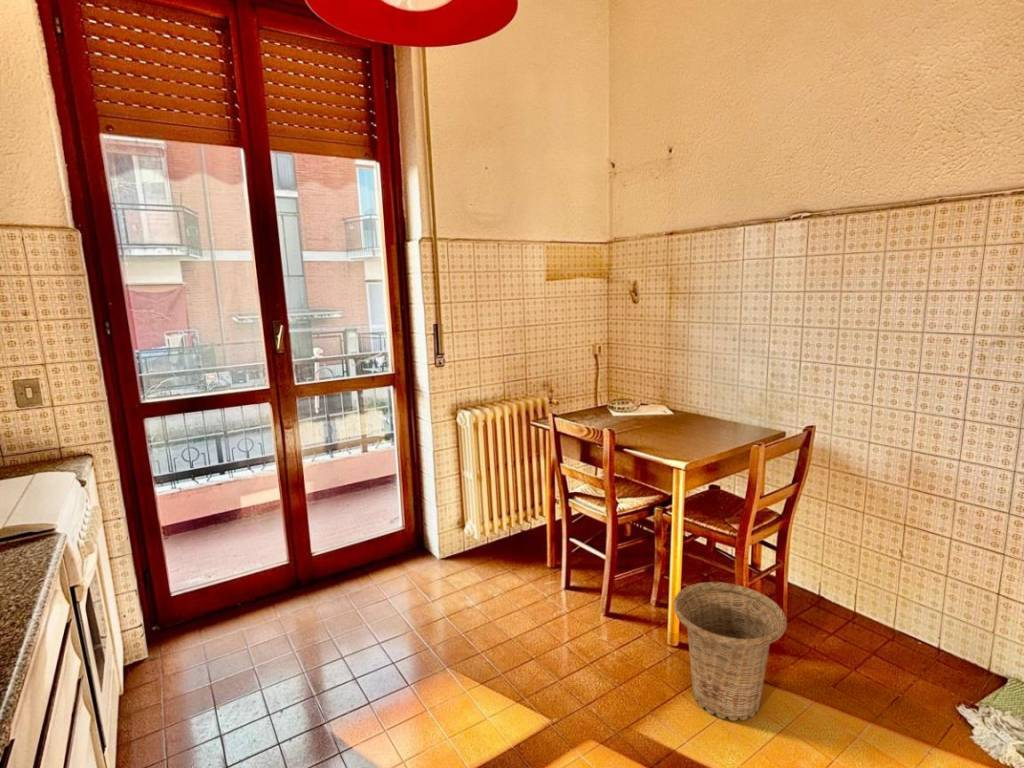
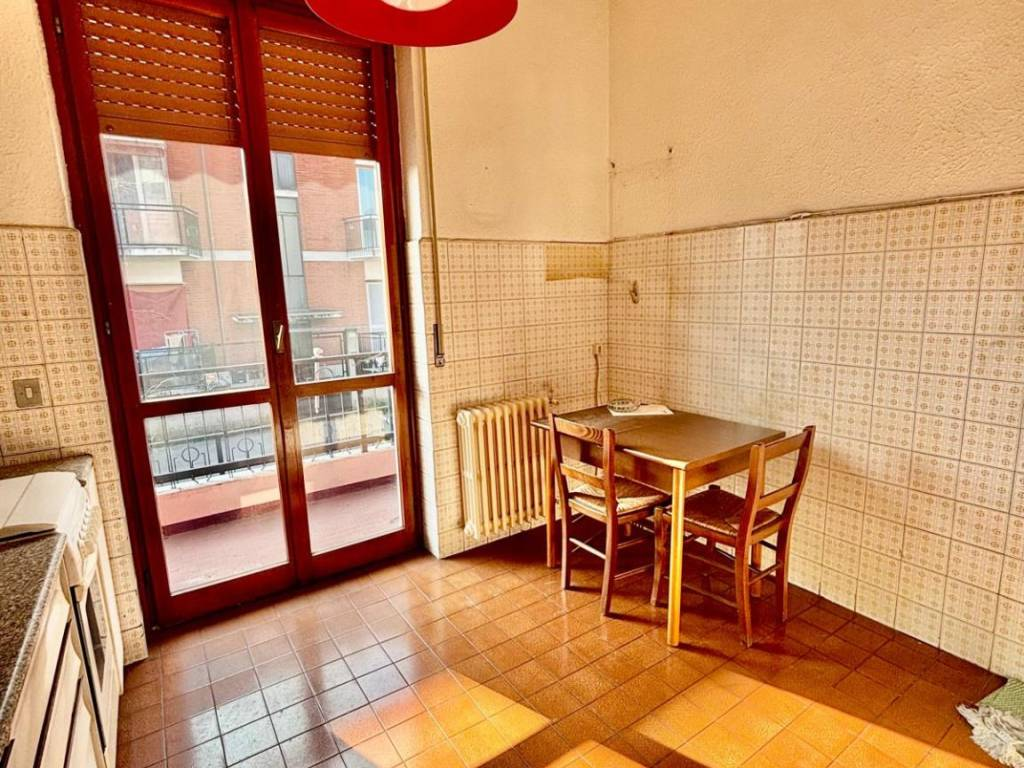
- basket (726, 653)
